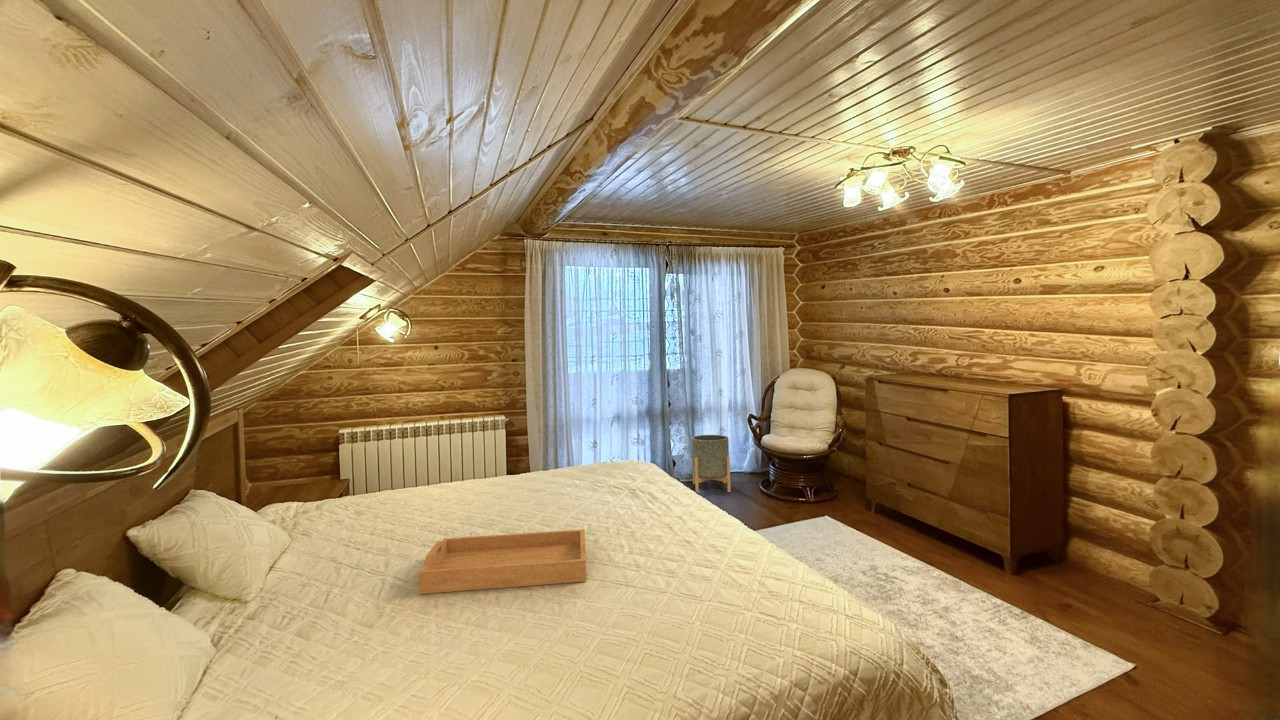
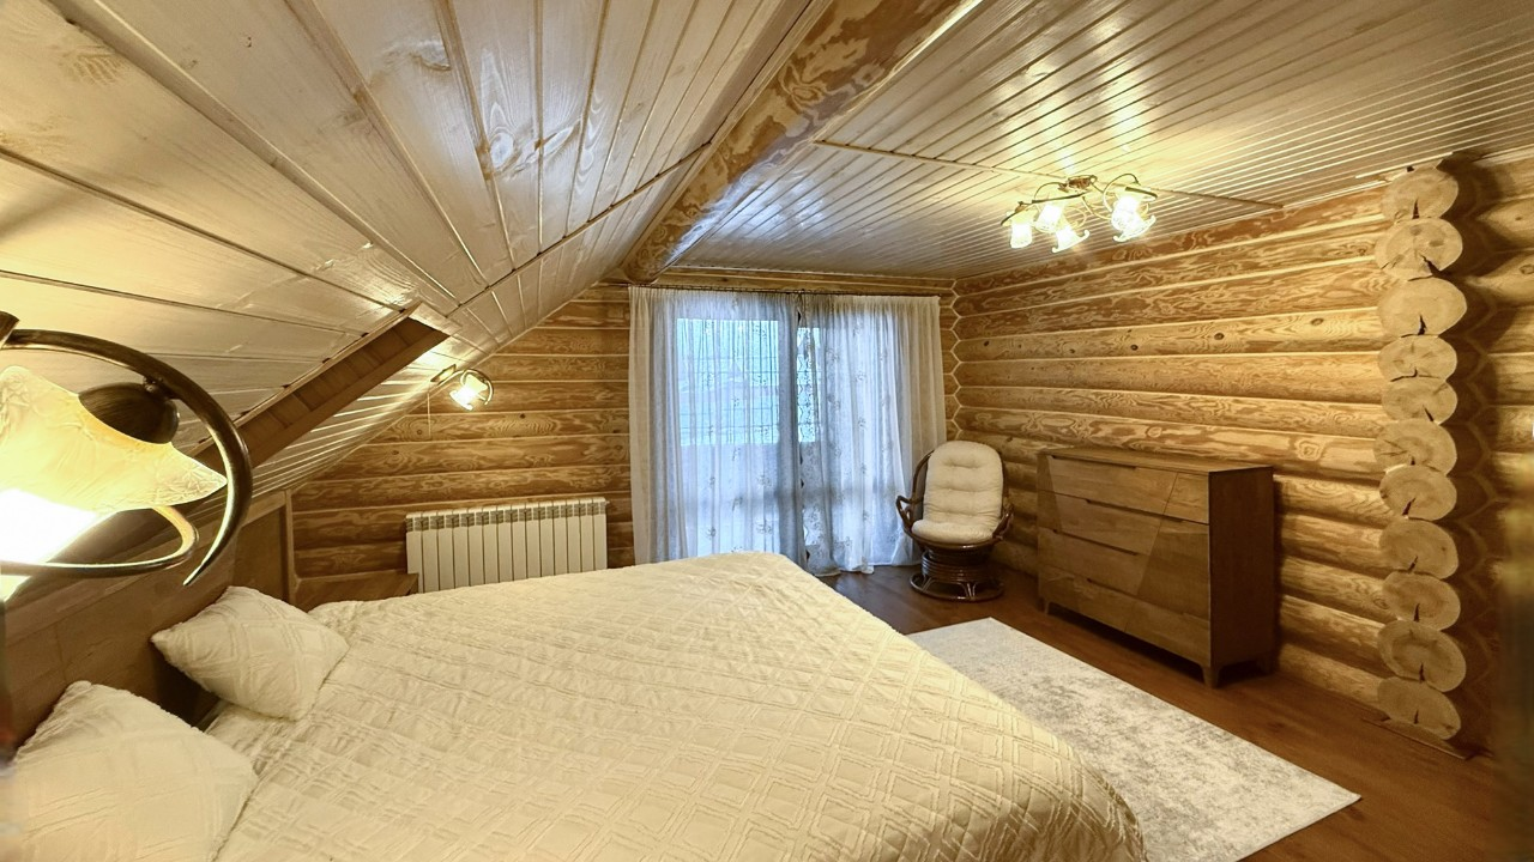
- serving tray (510, 555)
- planter (710, 462)
